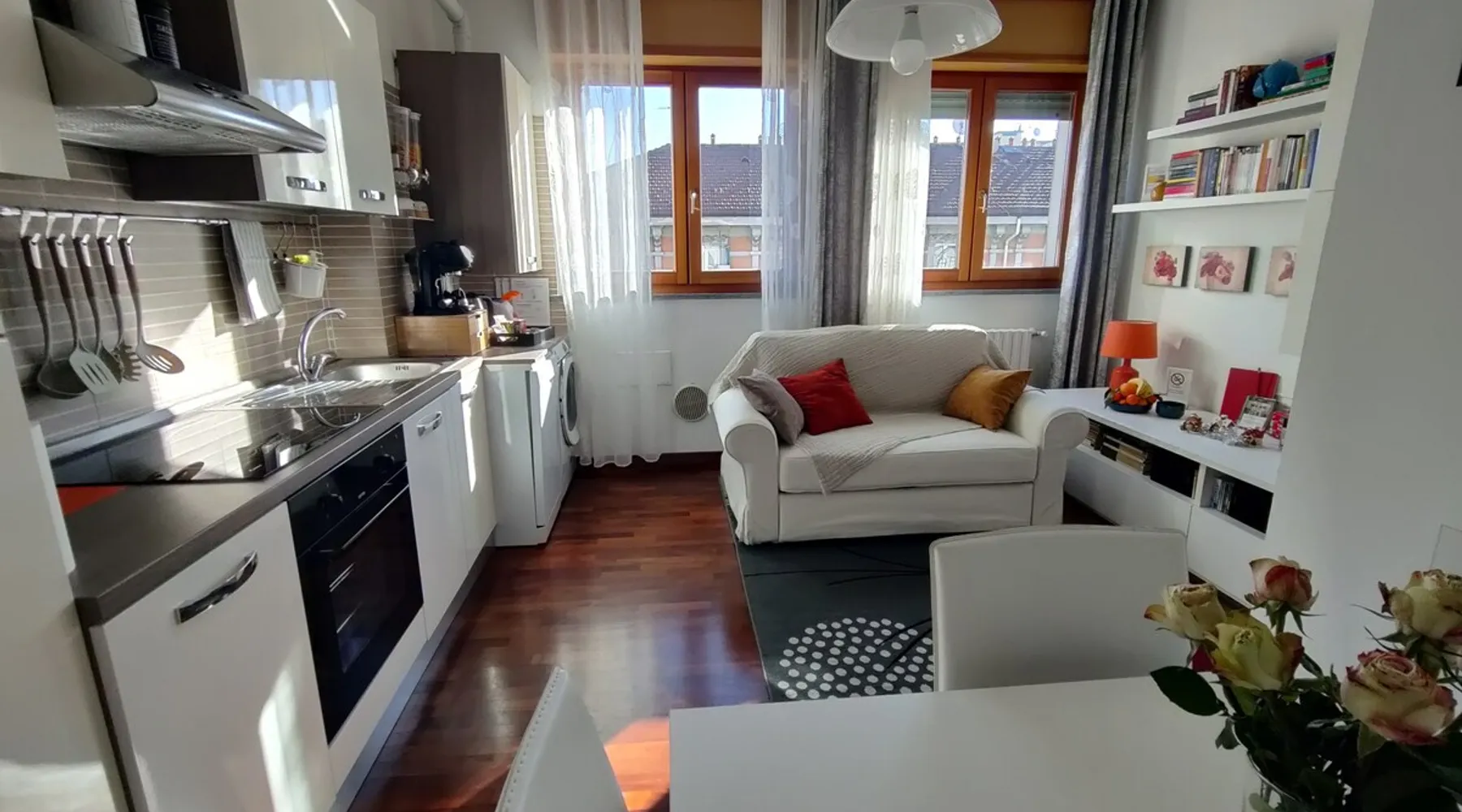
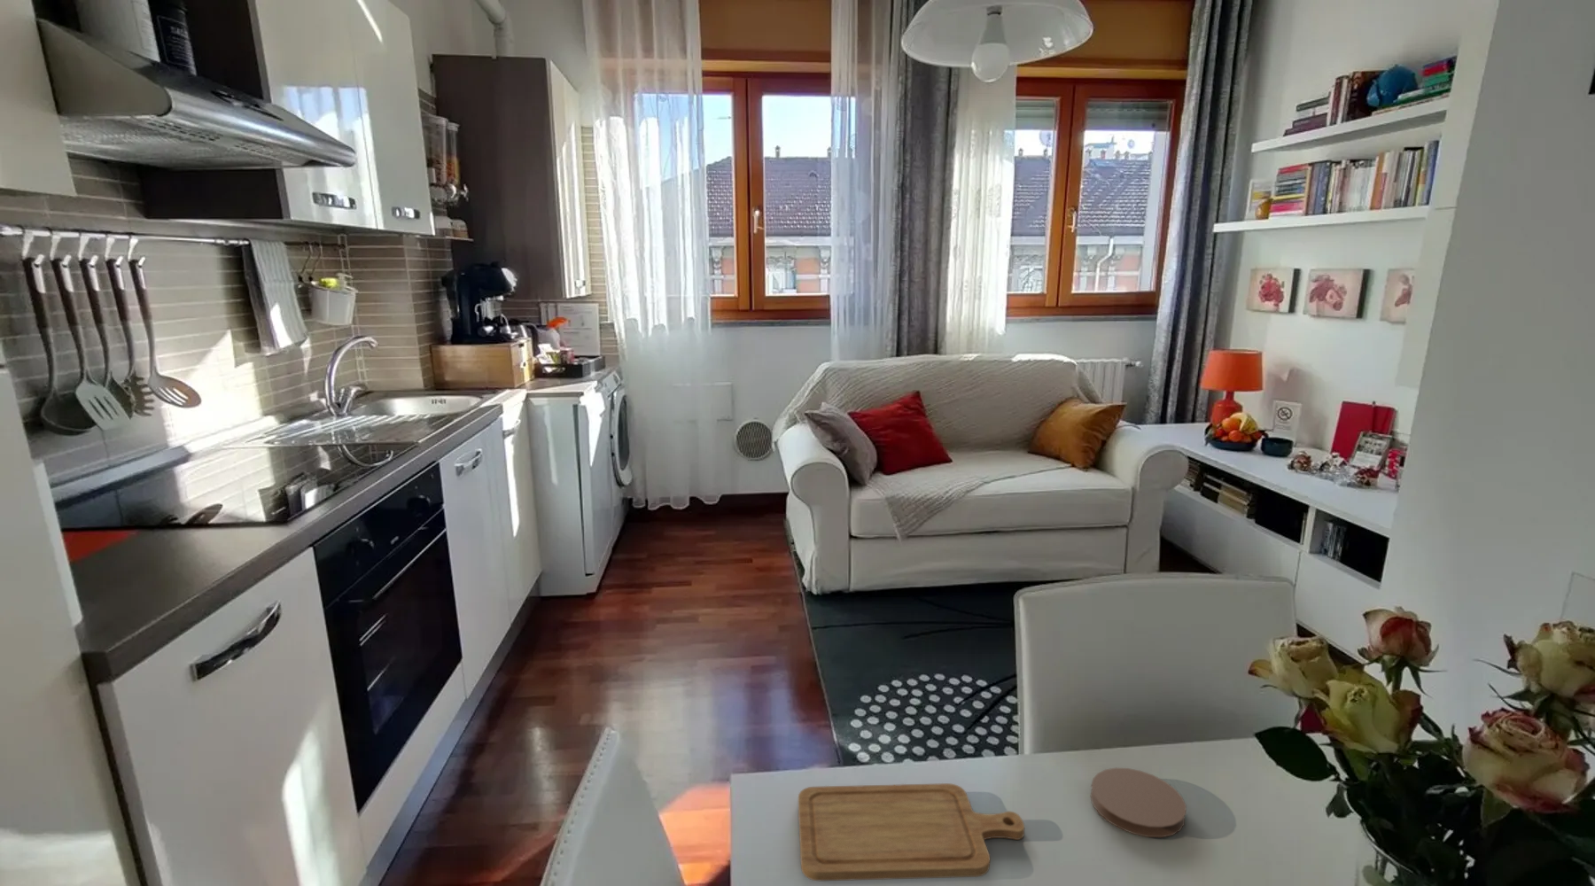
+ chopping board (911, 827)
+ coaster (1137, 800)
